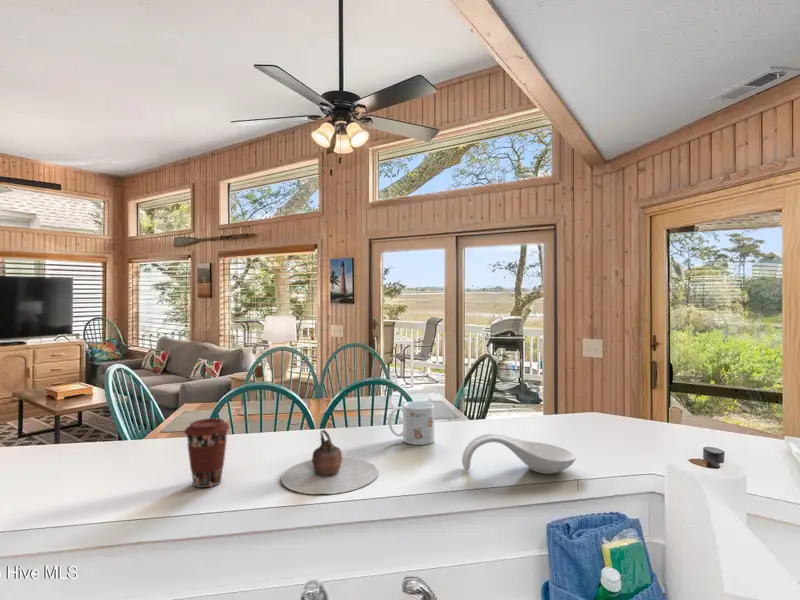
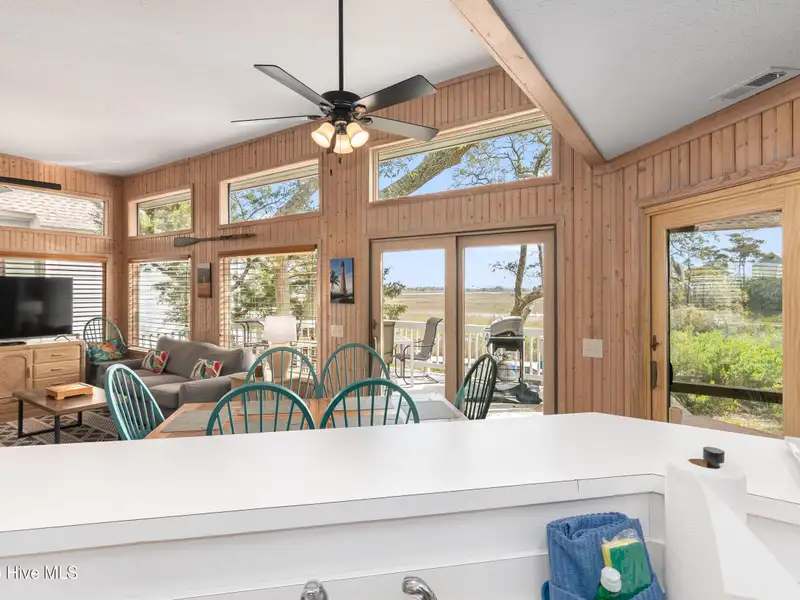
- mug (411, 422)
- spoon rest (518, 452)
- coffee cup (207, 452)
- teapot (330, 453)
